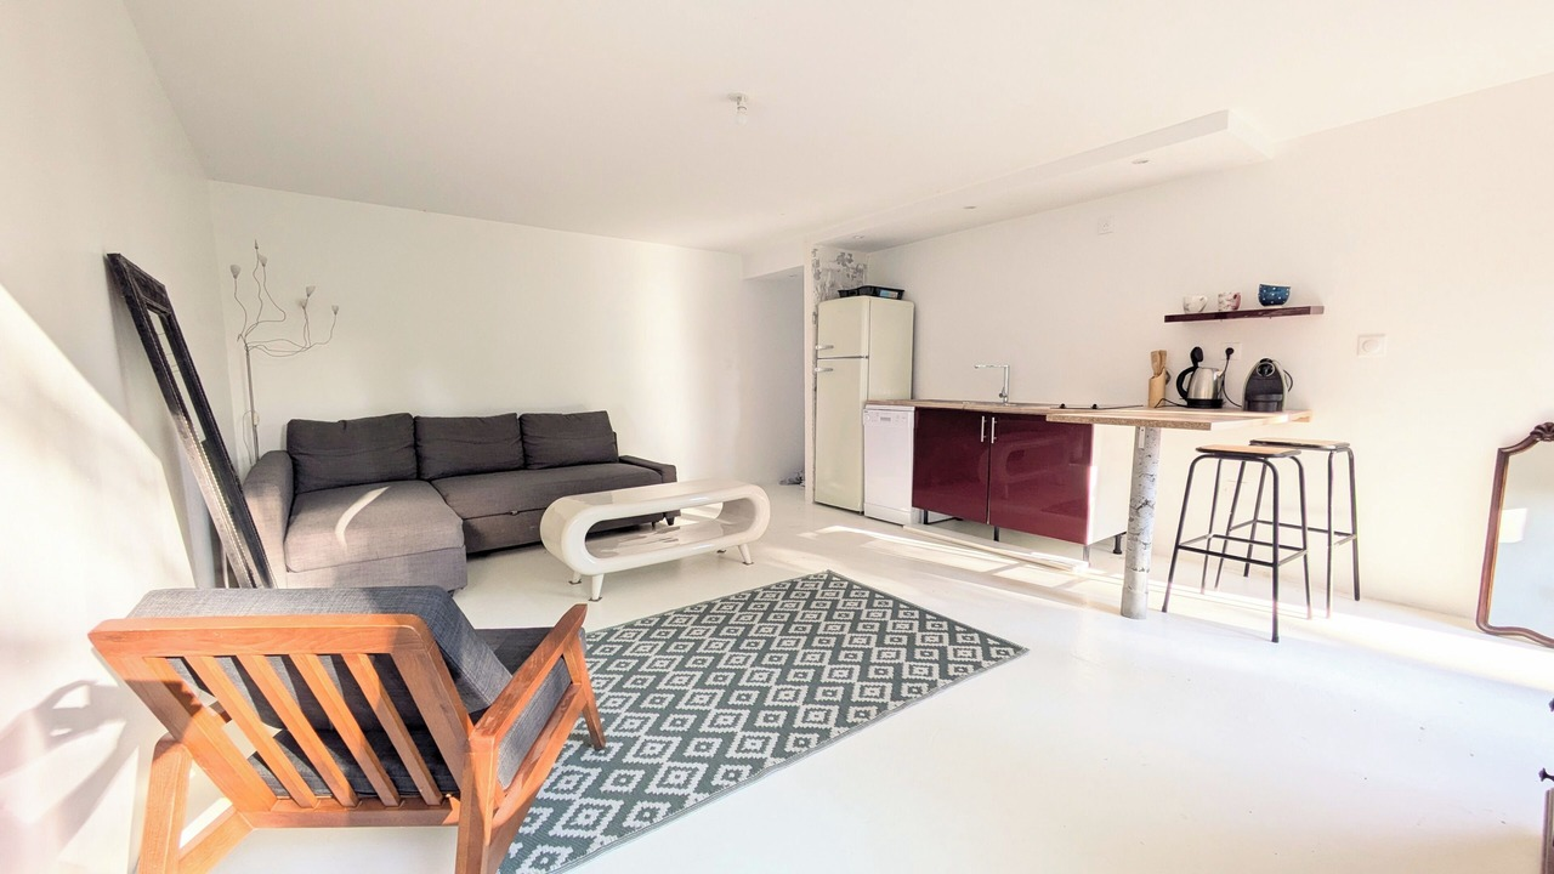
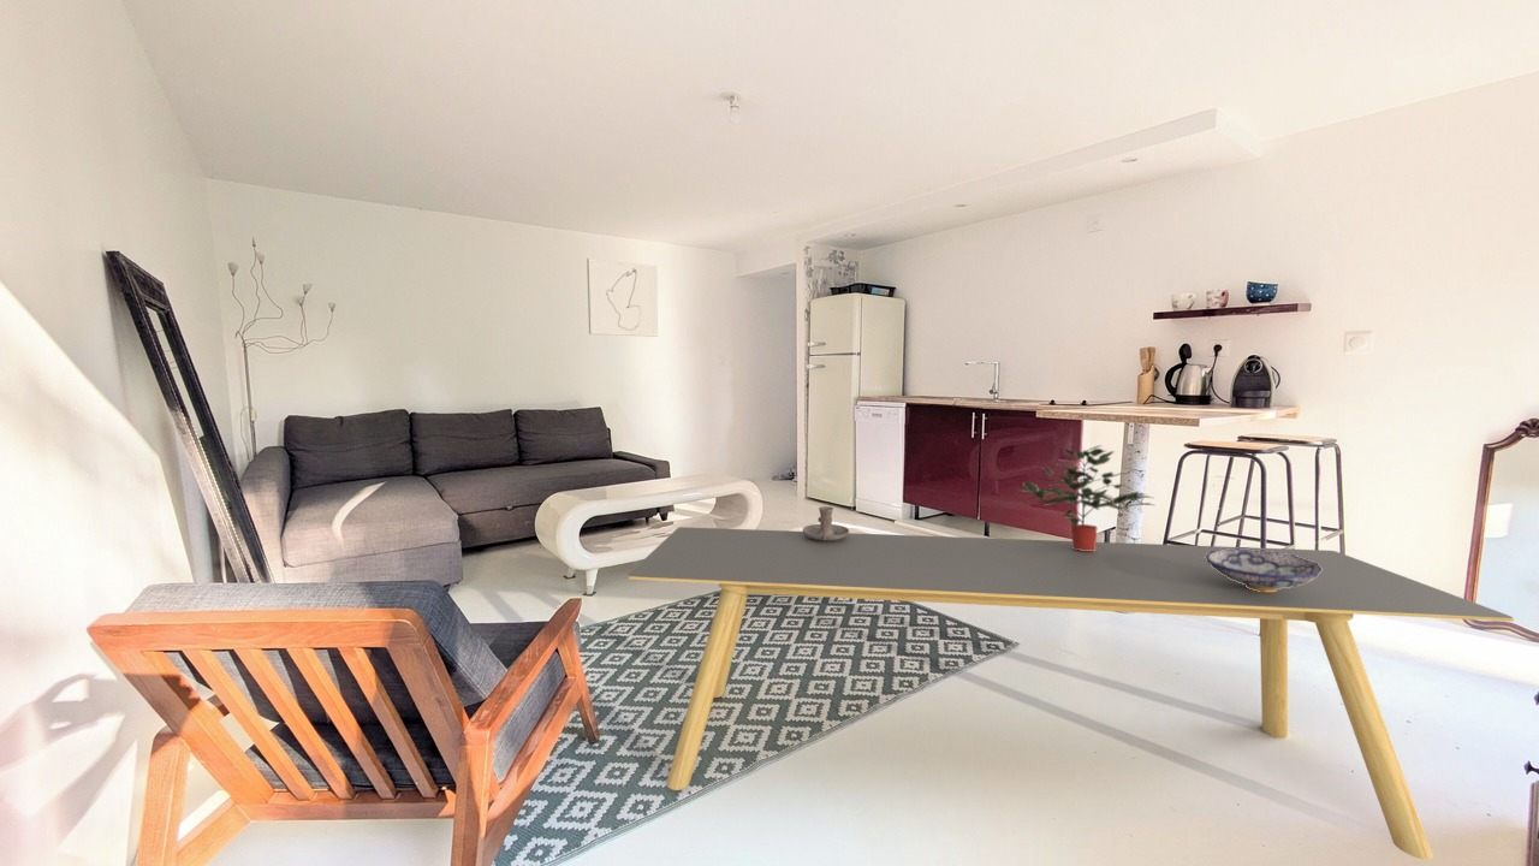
+ dining table (1000, 605)
+ potted plant (1081, 500)
+ wall art (623, 298)
+ bowl (1259, 573)
+ candle holder (825, 523)
